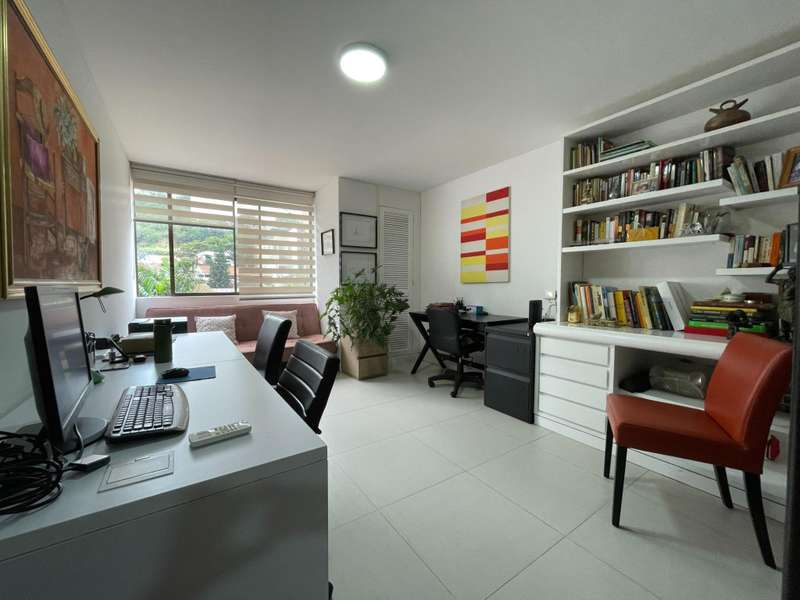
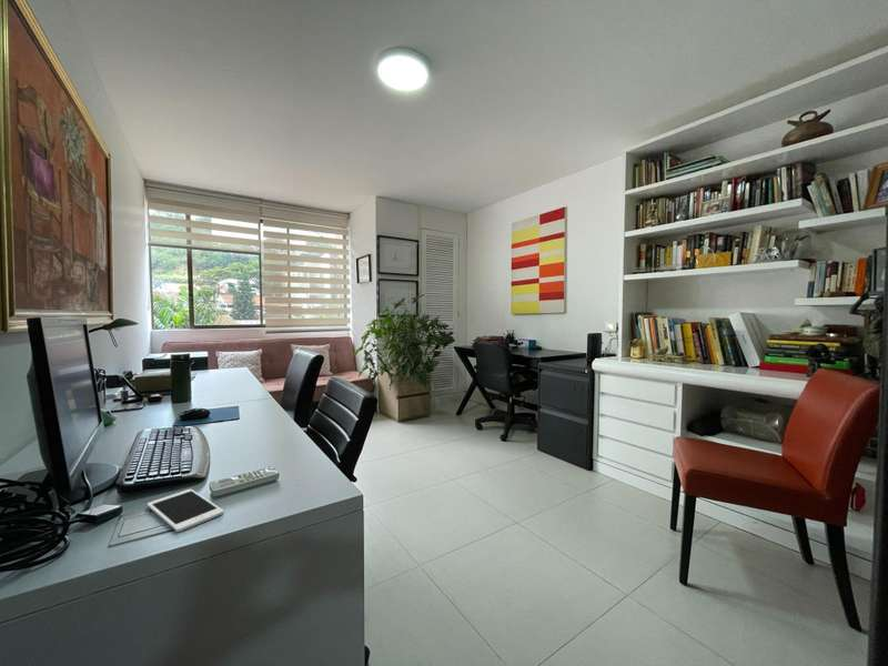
+ cell phone (184, 507)
